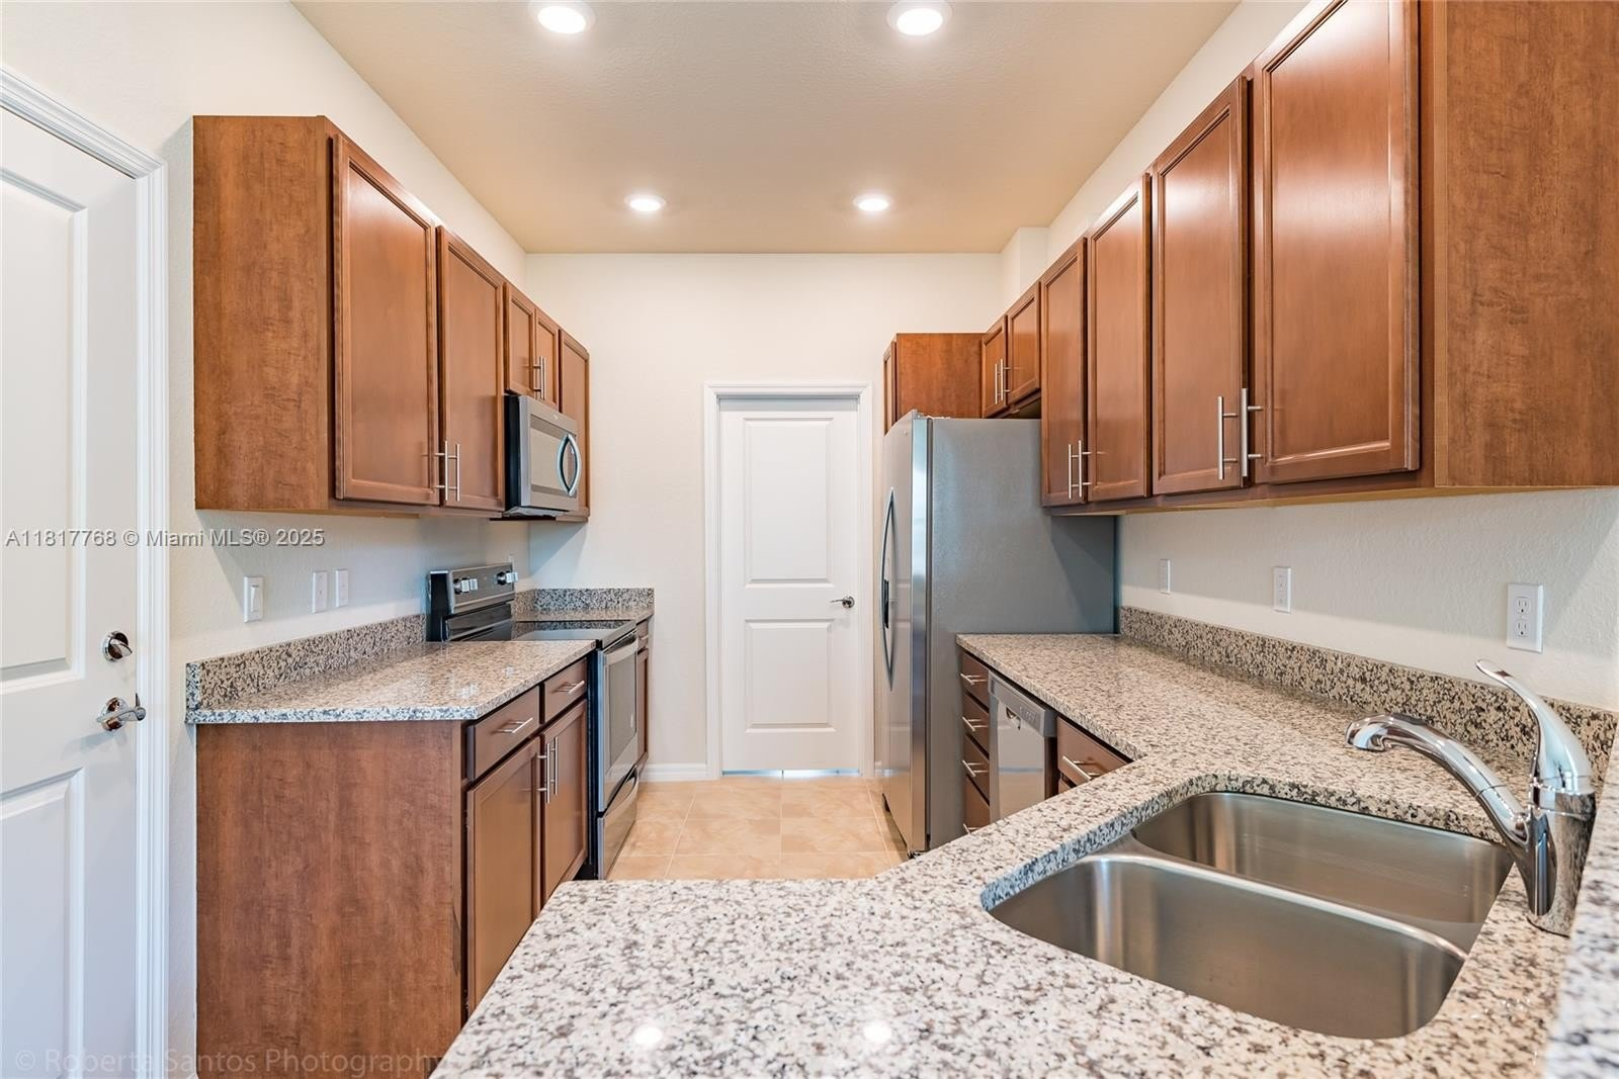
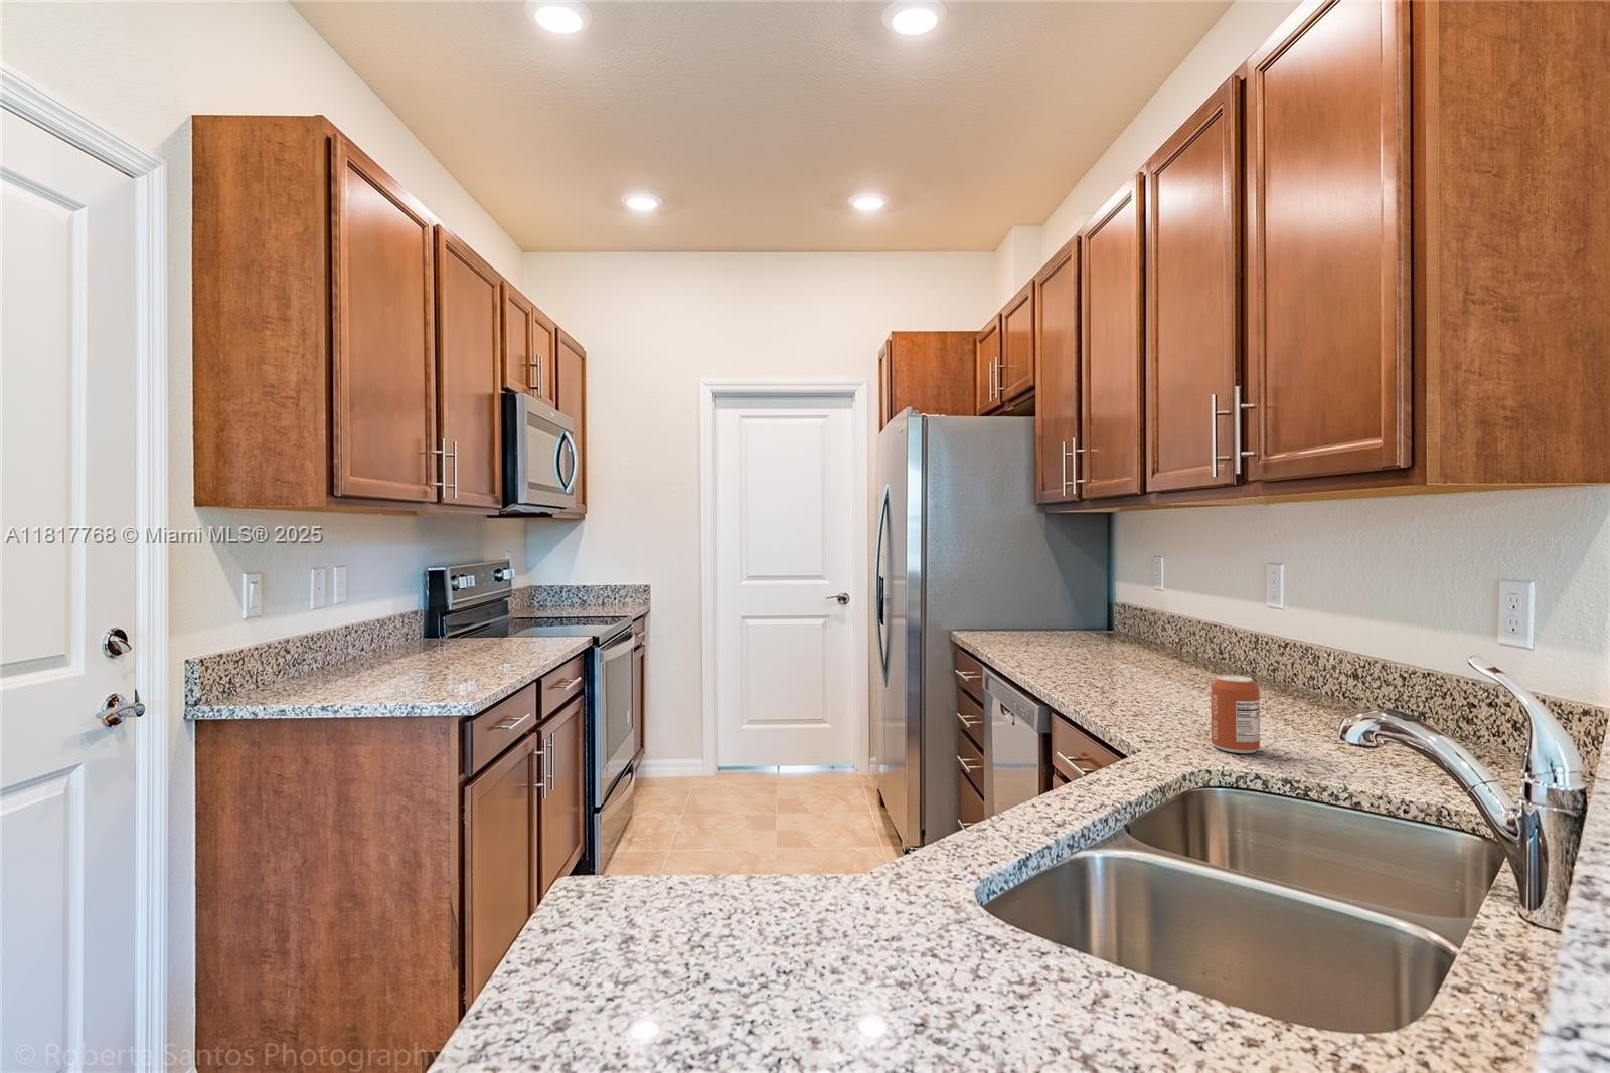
+ can (1235, 713)
